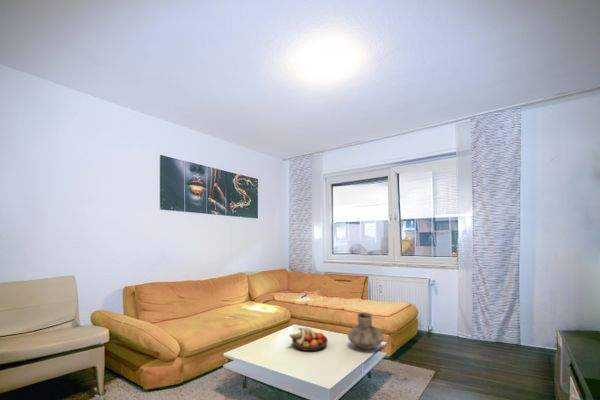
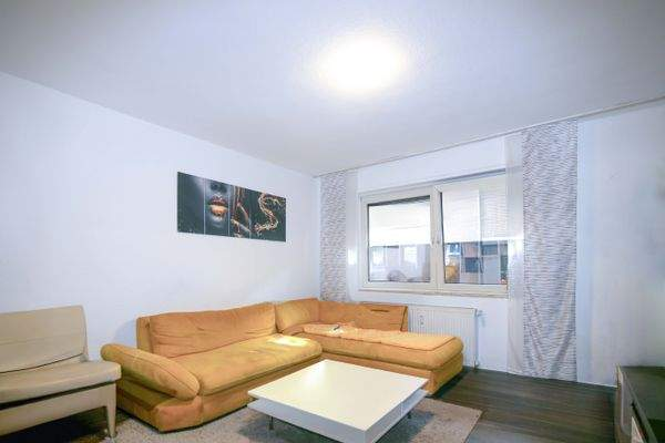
- vase (365, 330)
- fruit bowl (309, 337)
